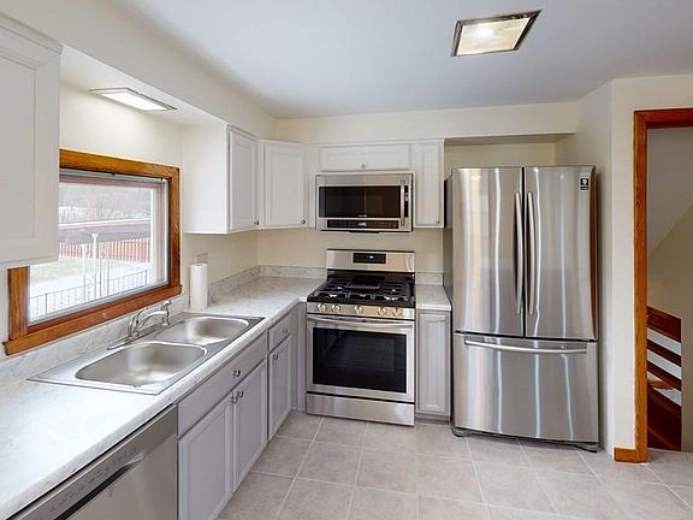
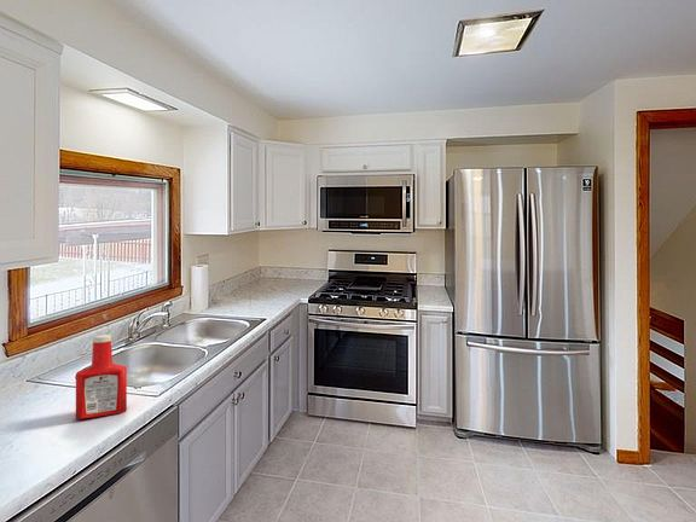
+ soap bottle (102, 373)
